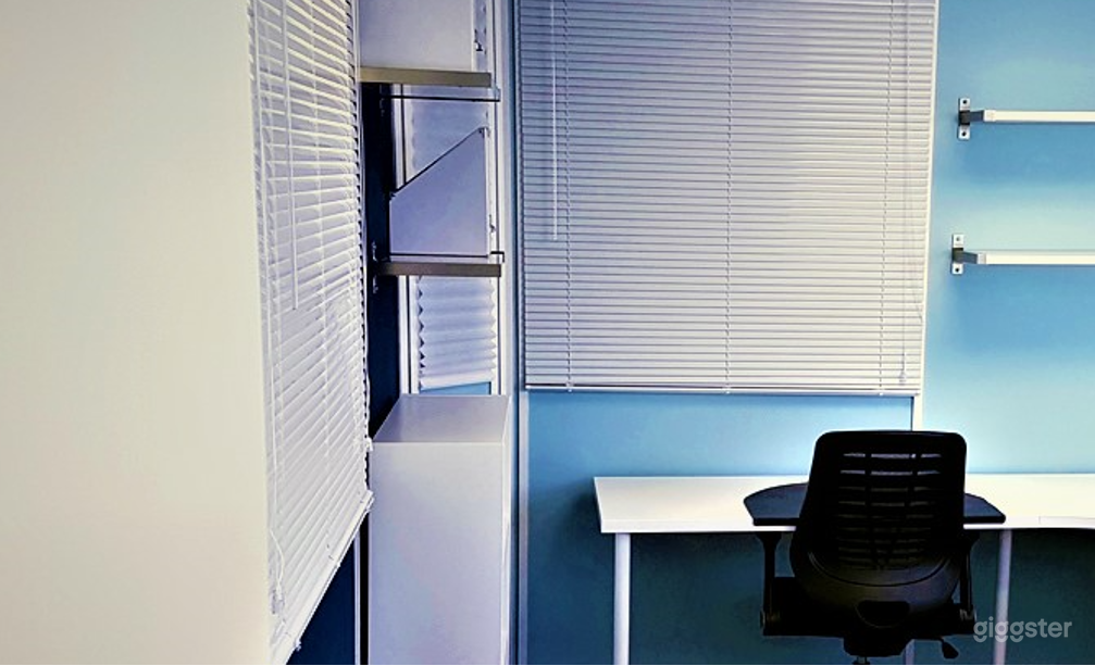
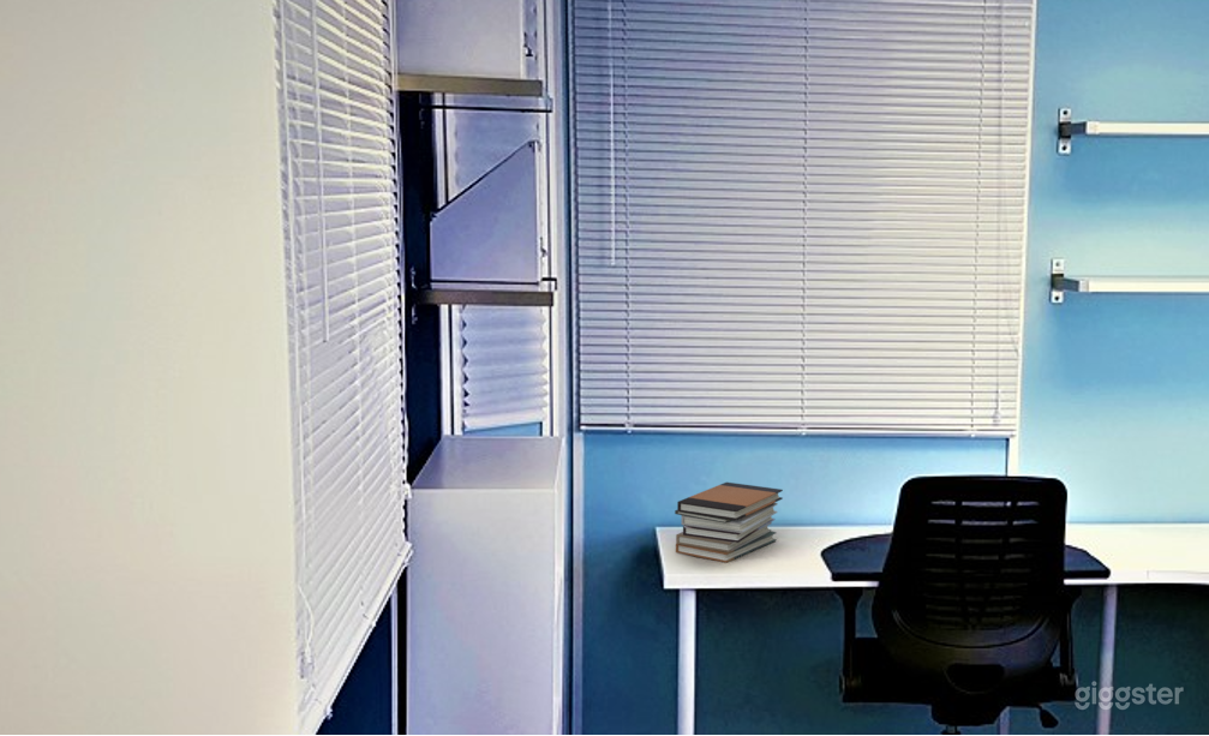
+ book stack (729, 520)
